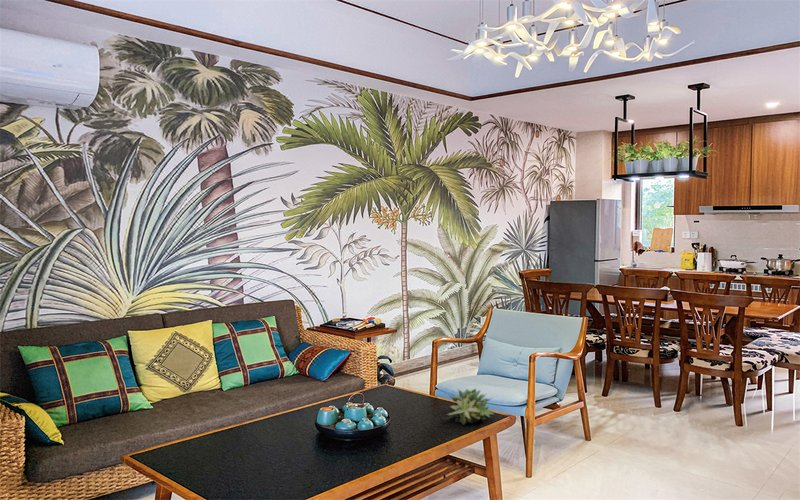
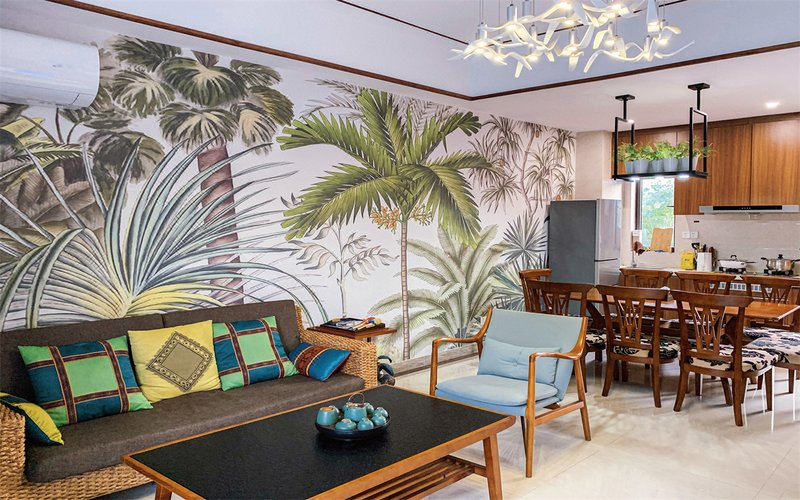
- succulent plant (469, 404)
